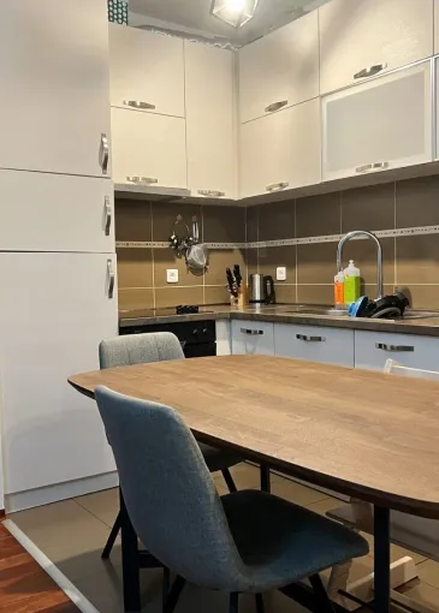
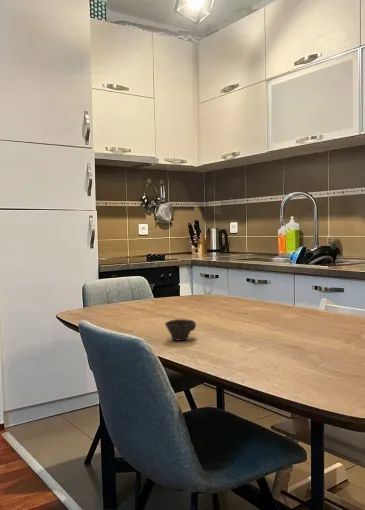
+ cup (182, 330)
